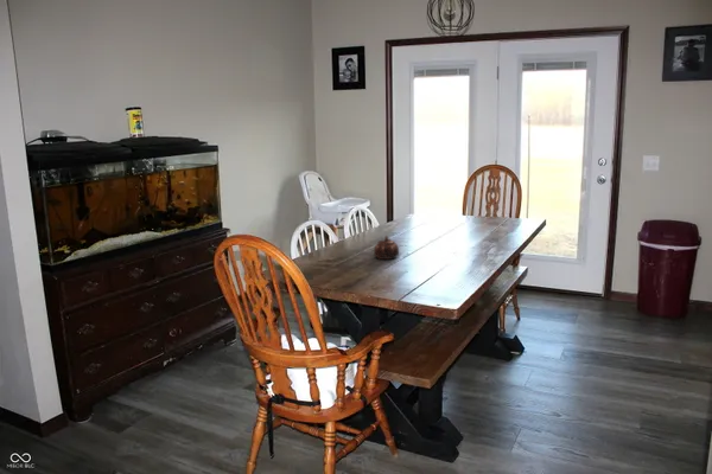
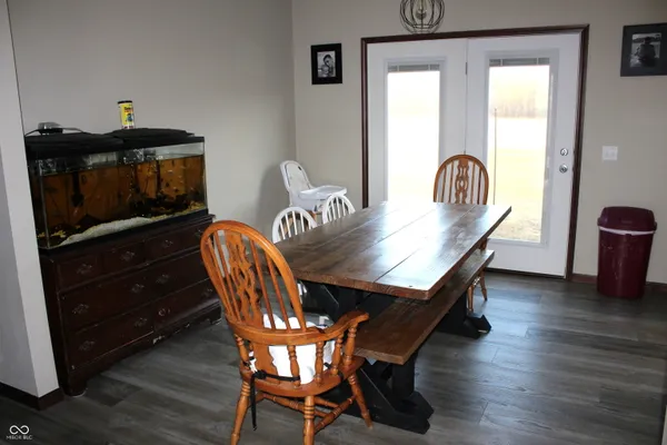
- teapot (386, 246)
